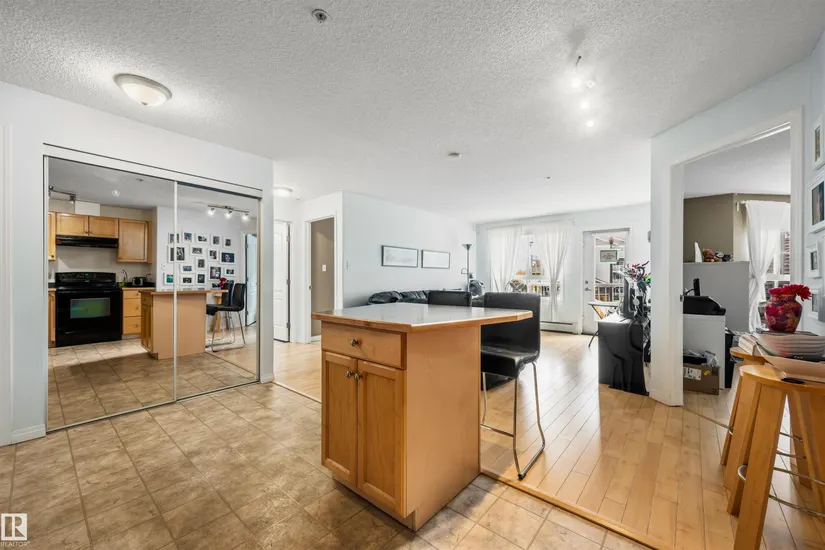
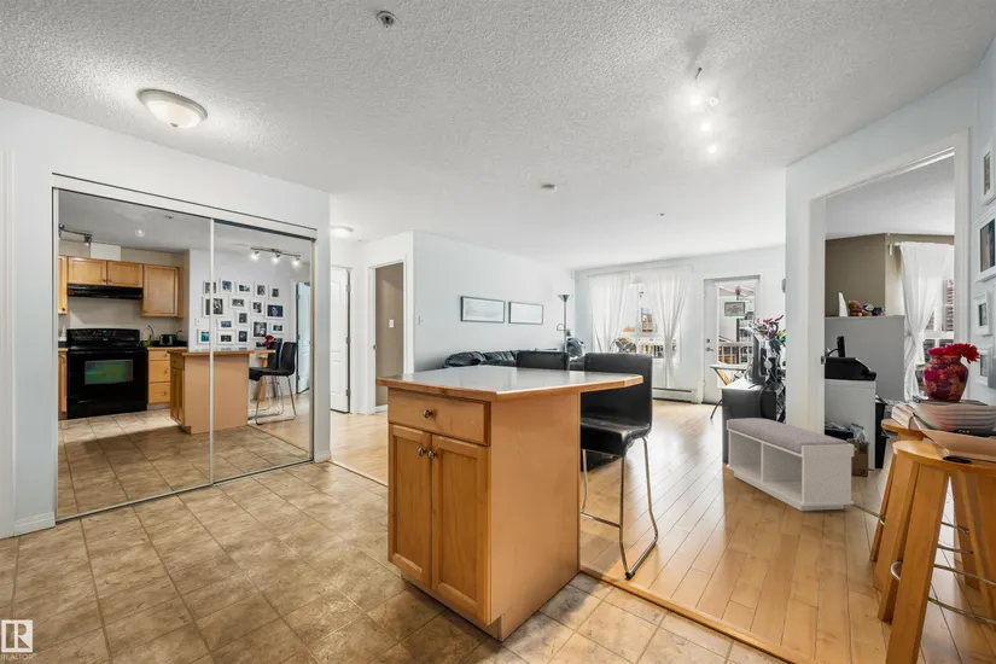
+ bench (781, 459)
